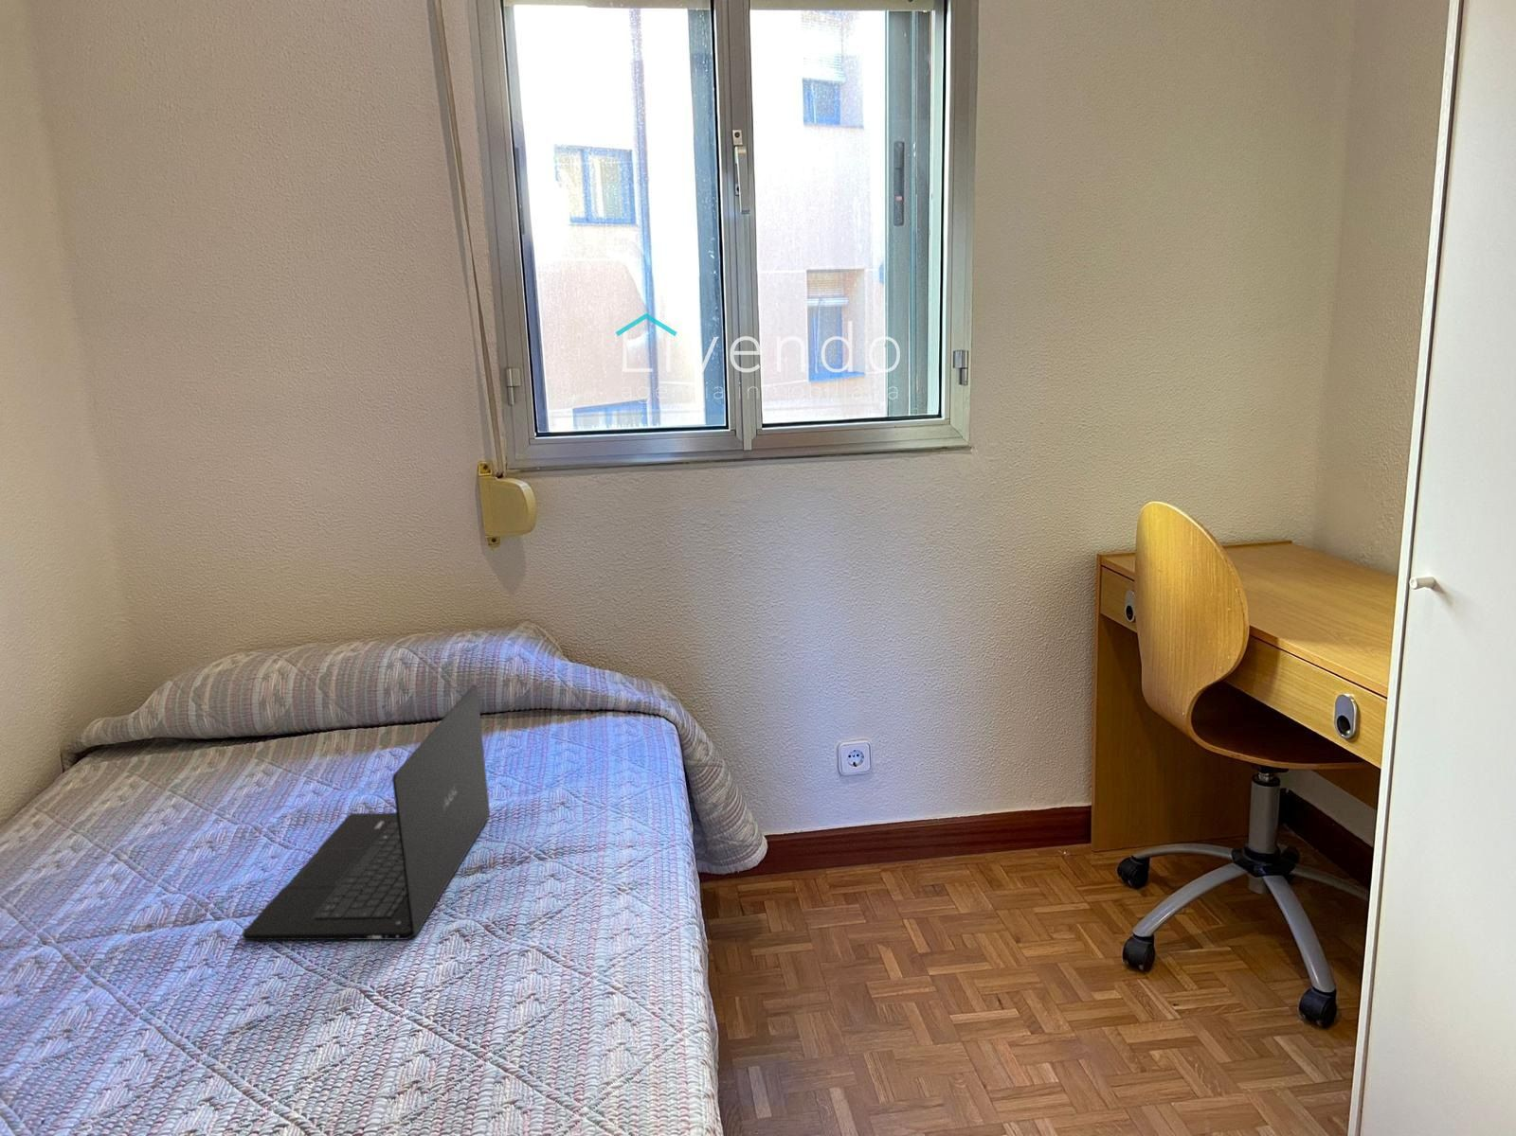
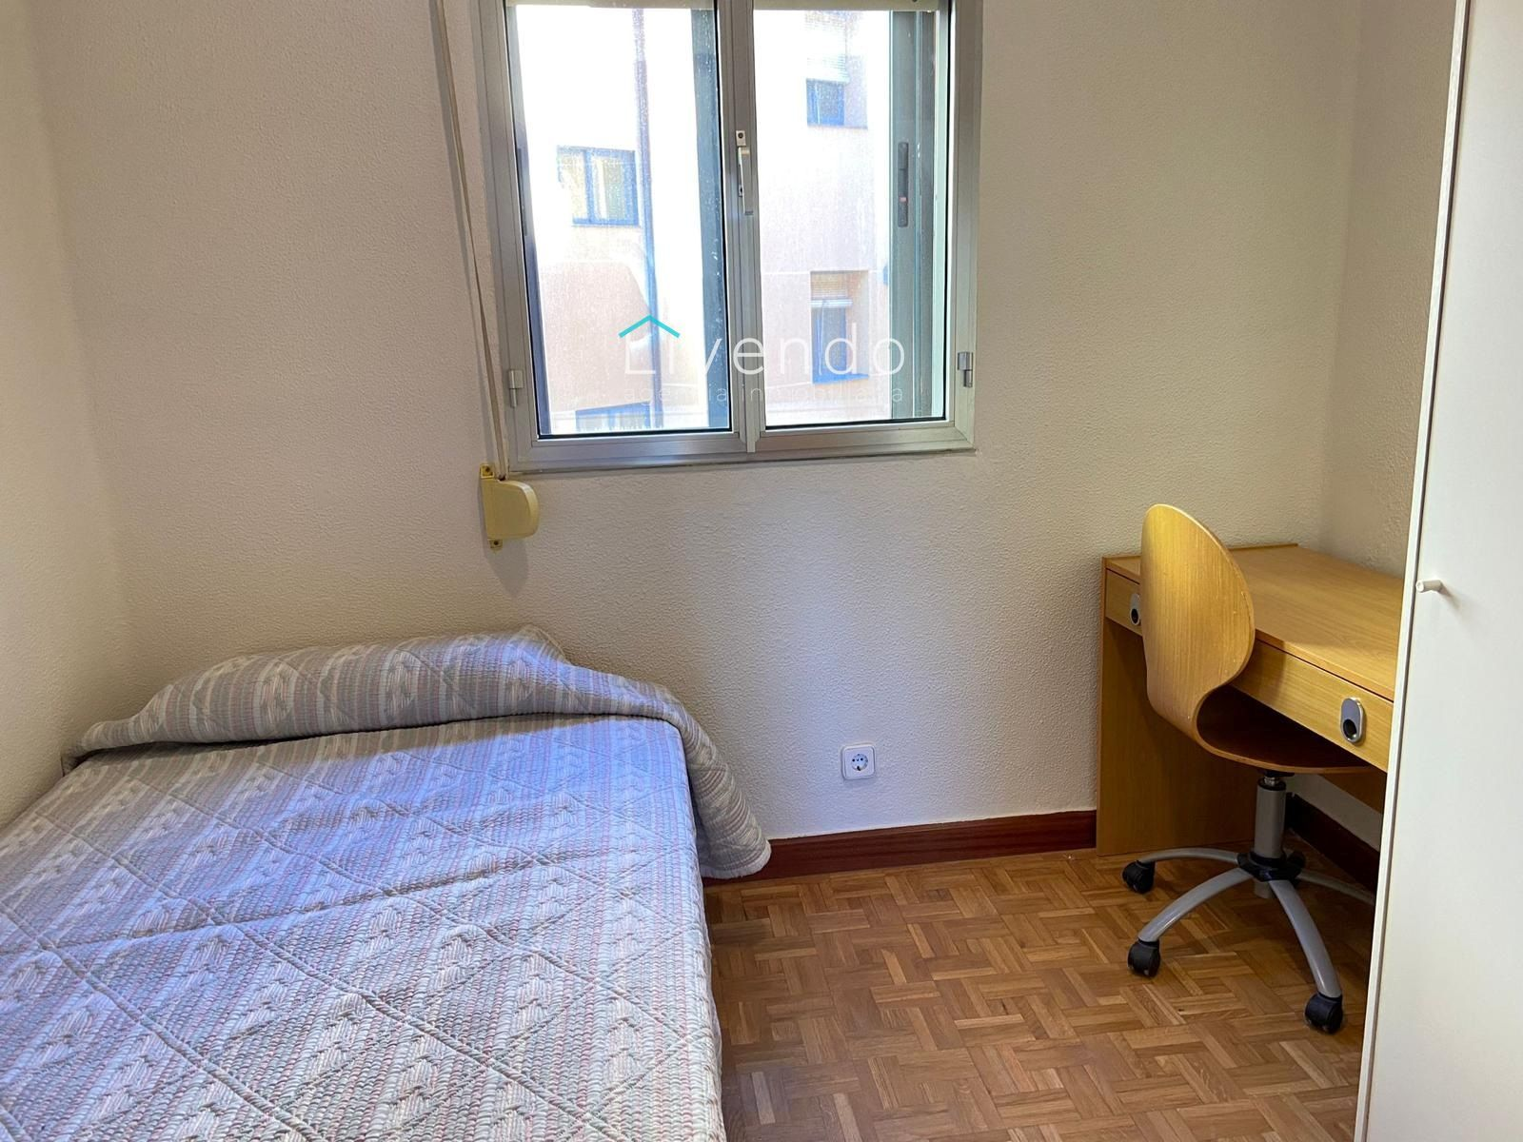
- laptop (370, 813)
